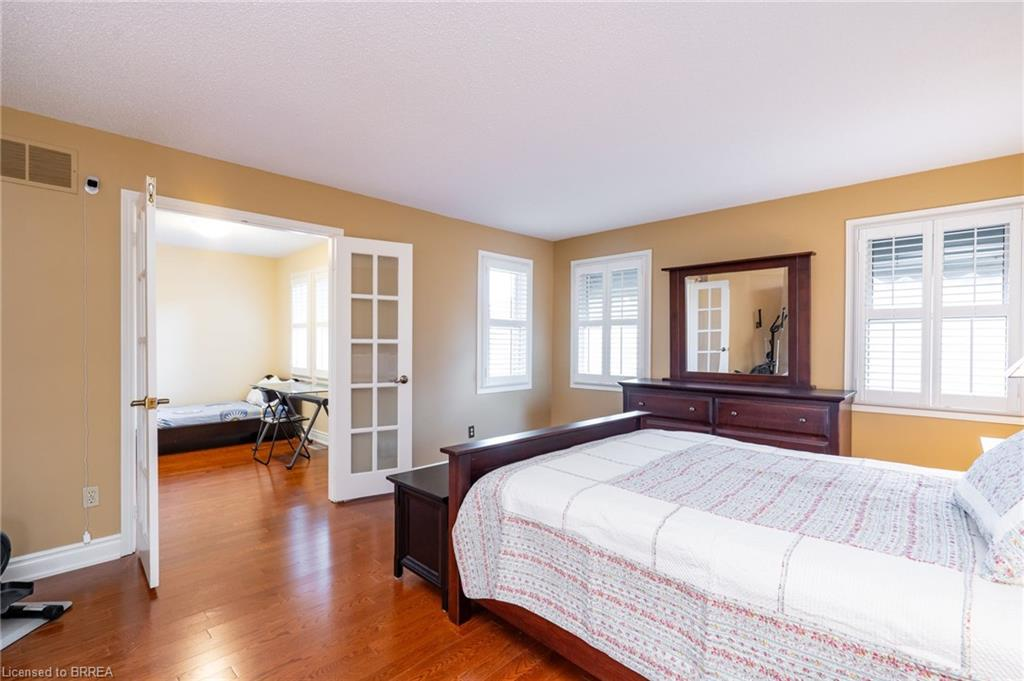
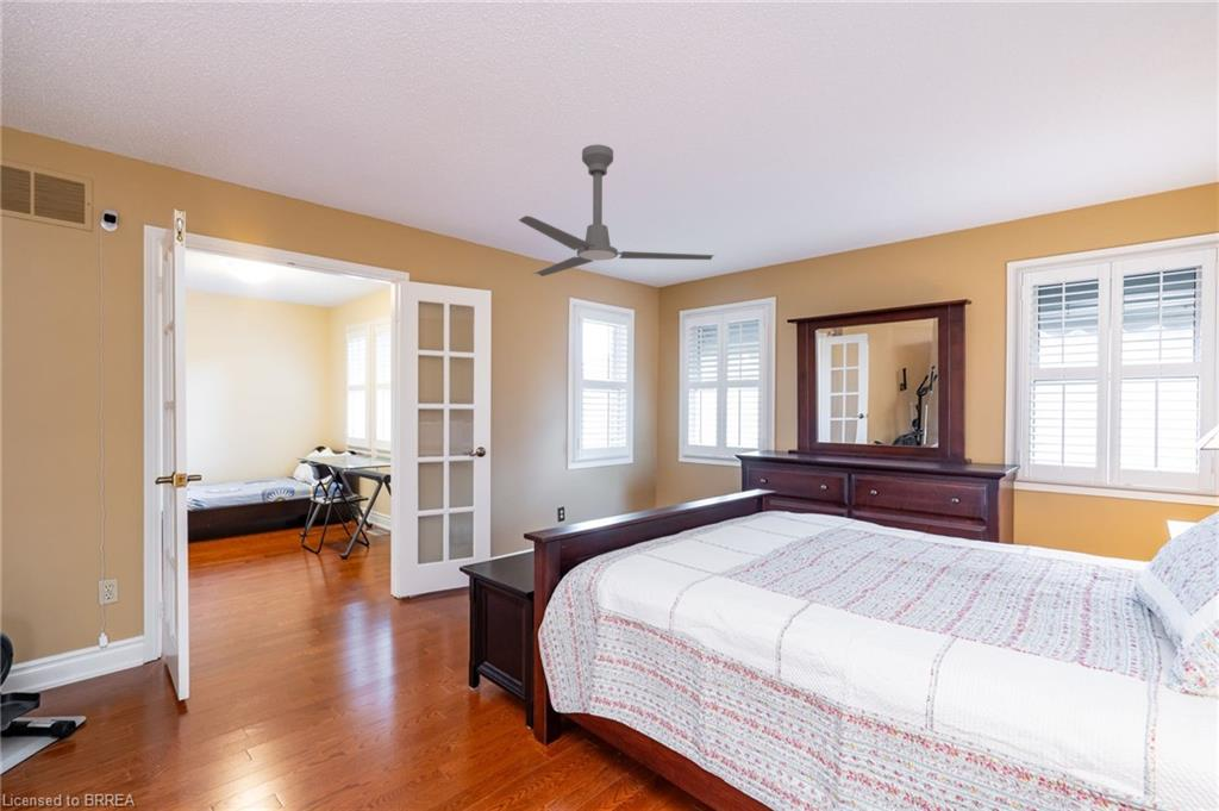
+ ceiling fan (601, 202)
